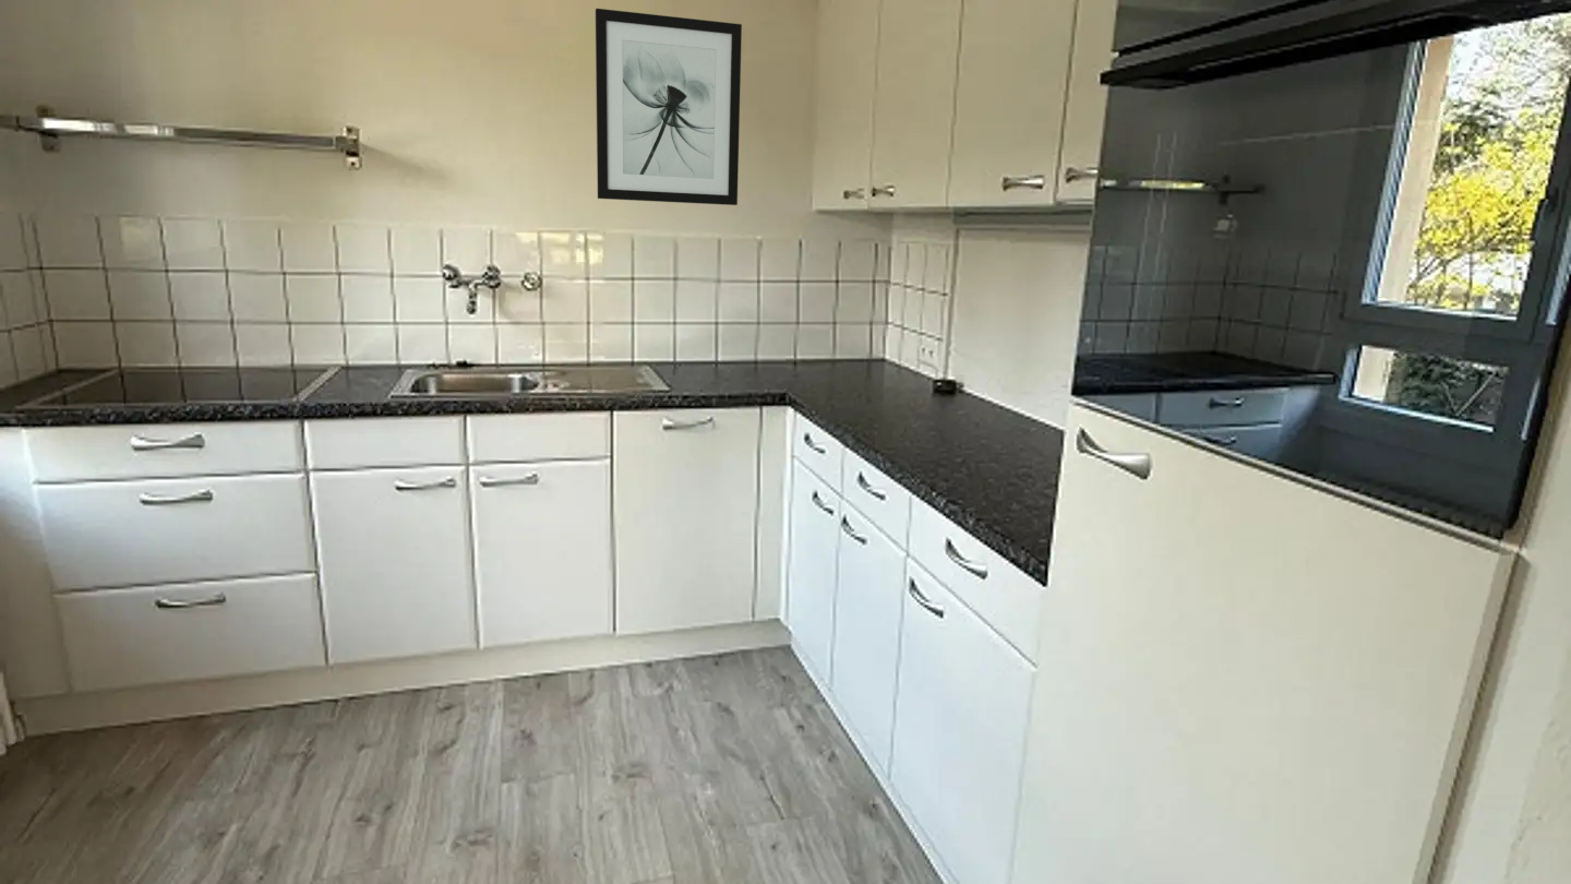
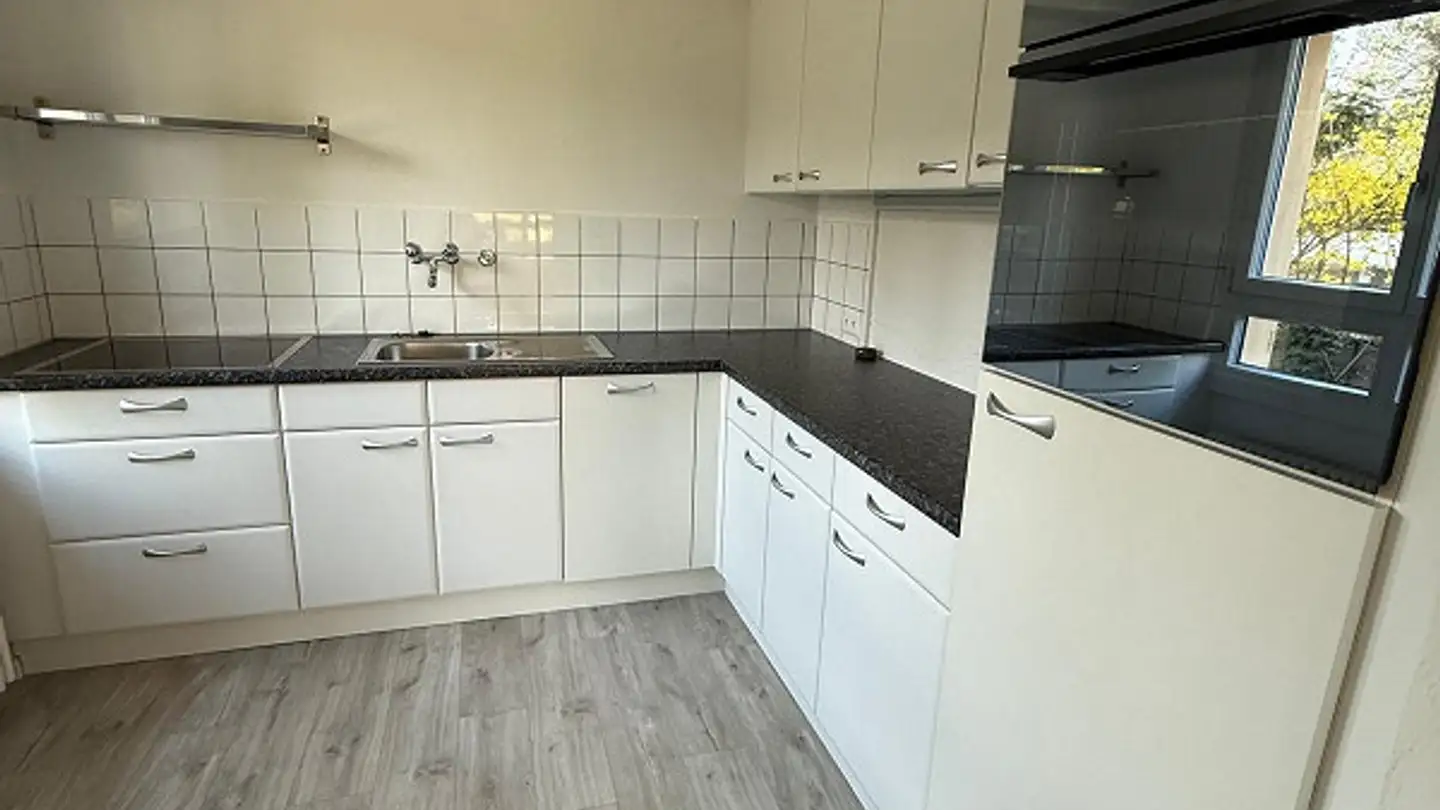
- wall art (669, 111)
